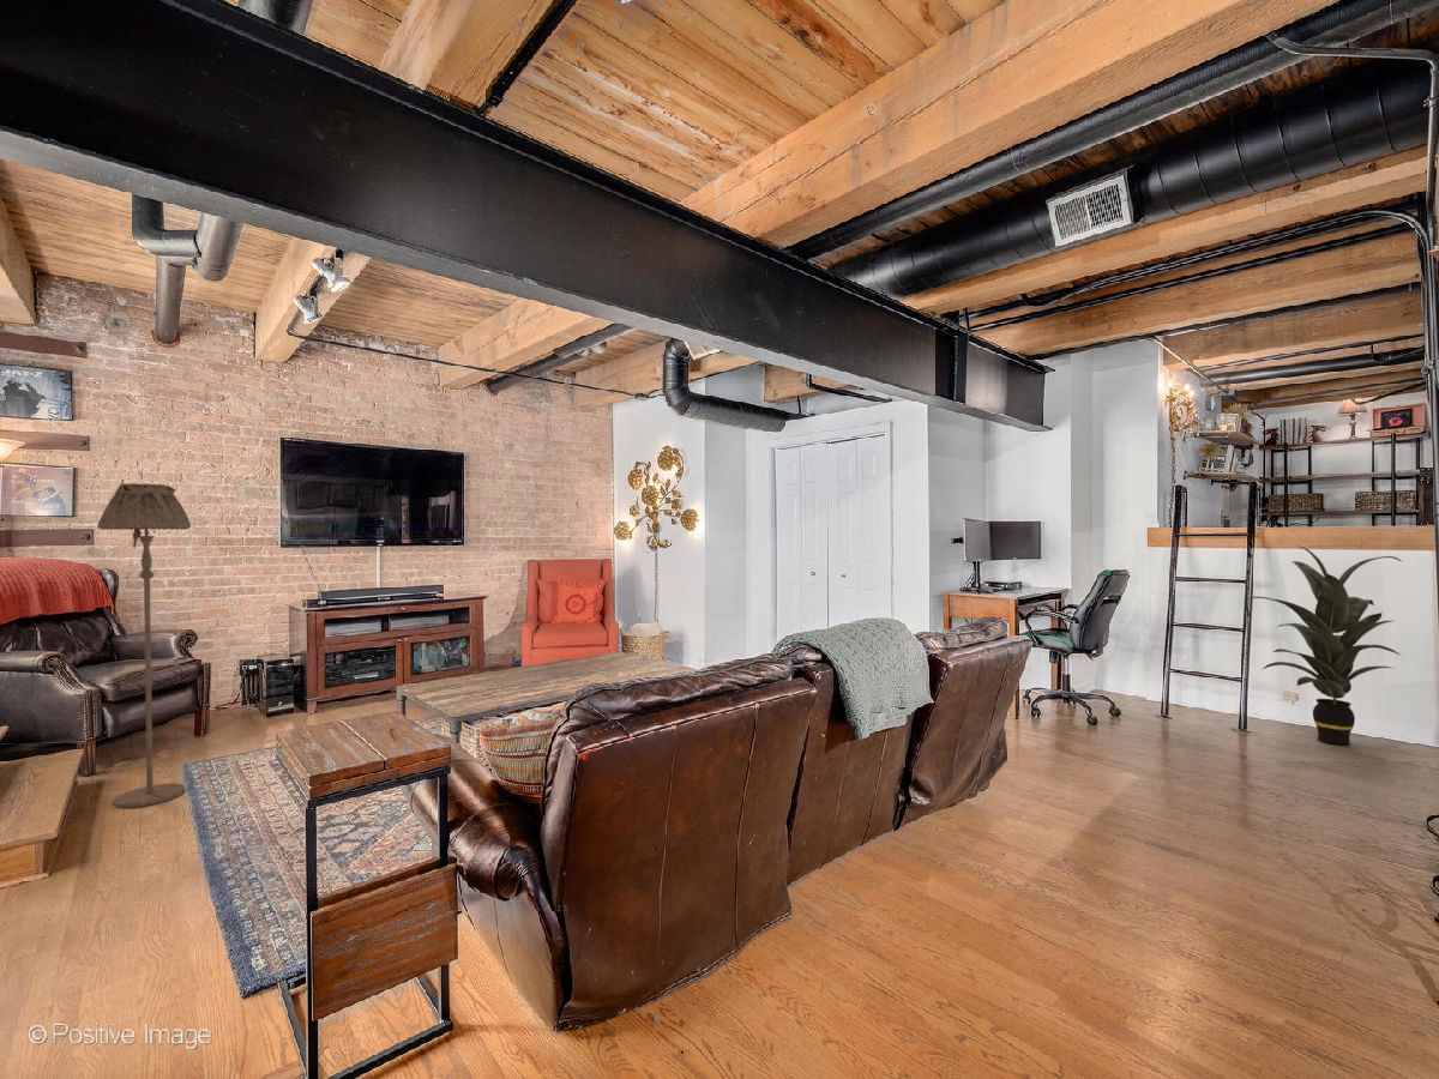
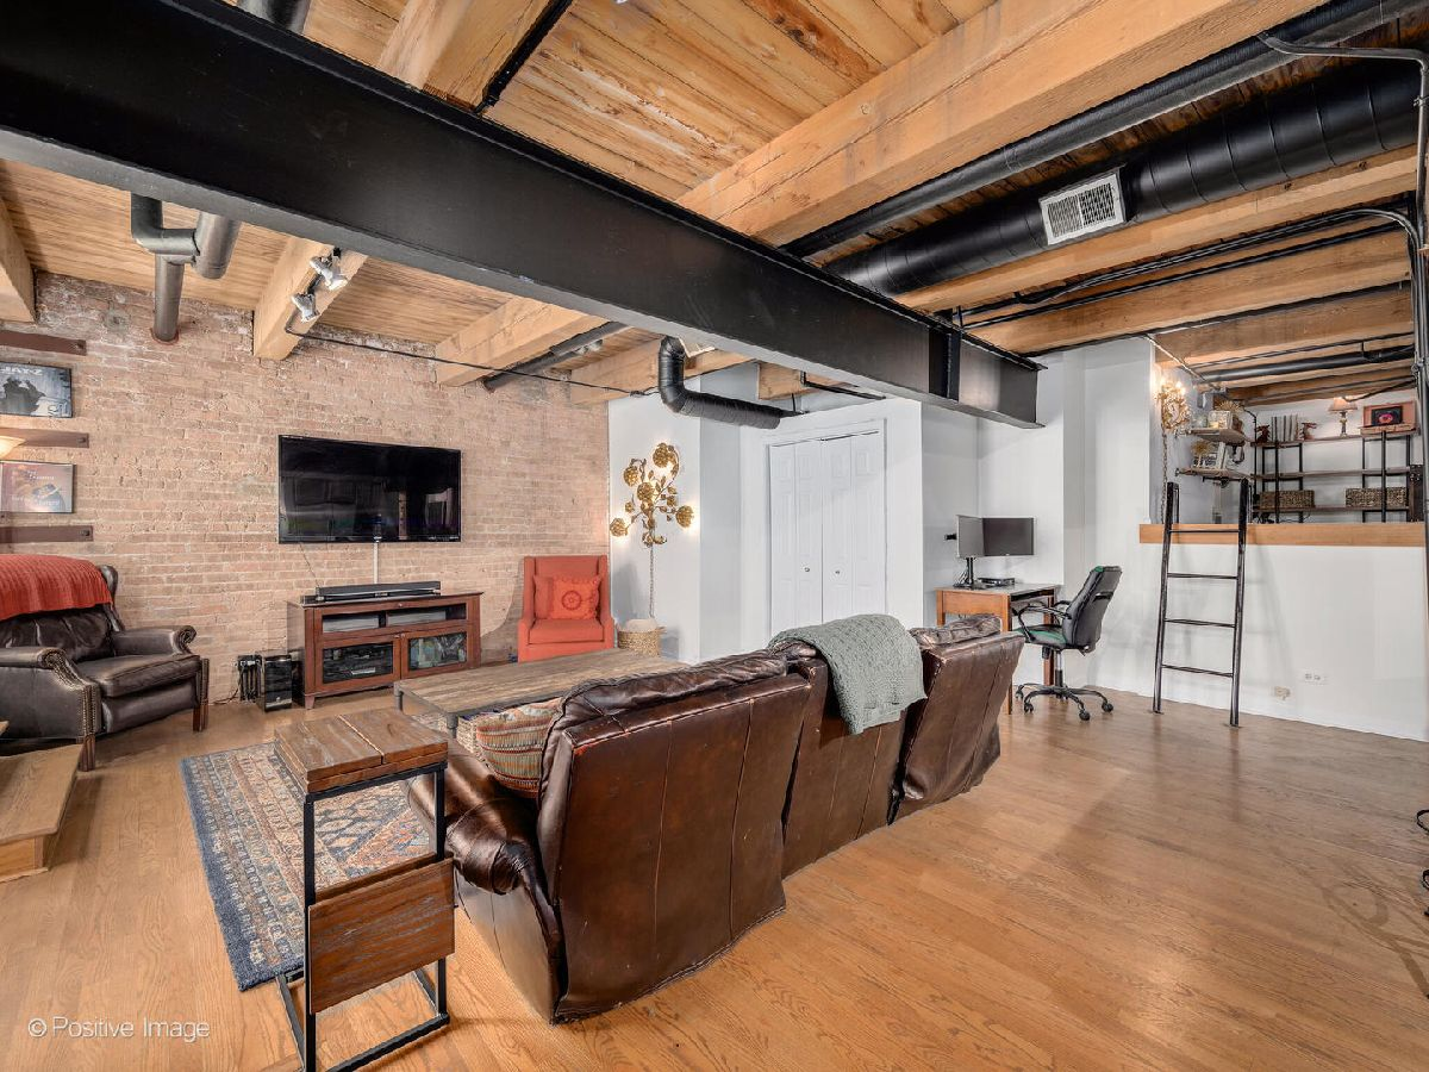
- indoor plant (1324, 641)
- floor lamp (146, 640)
